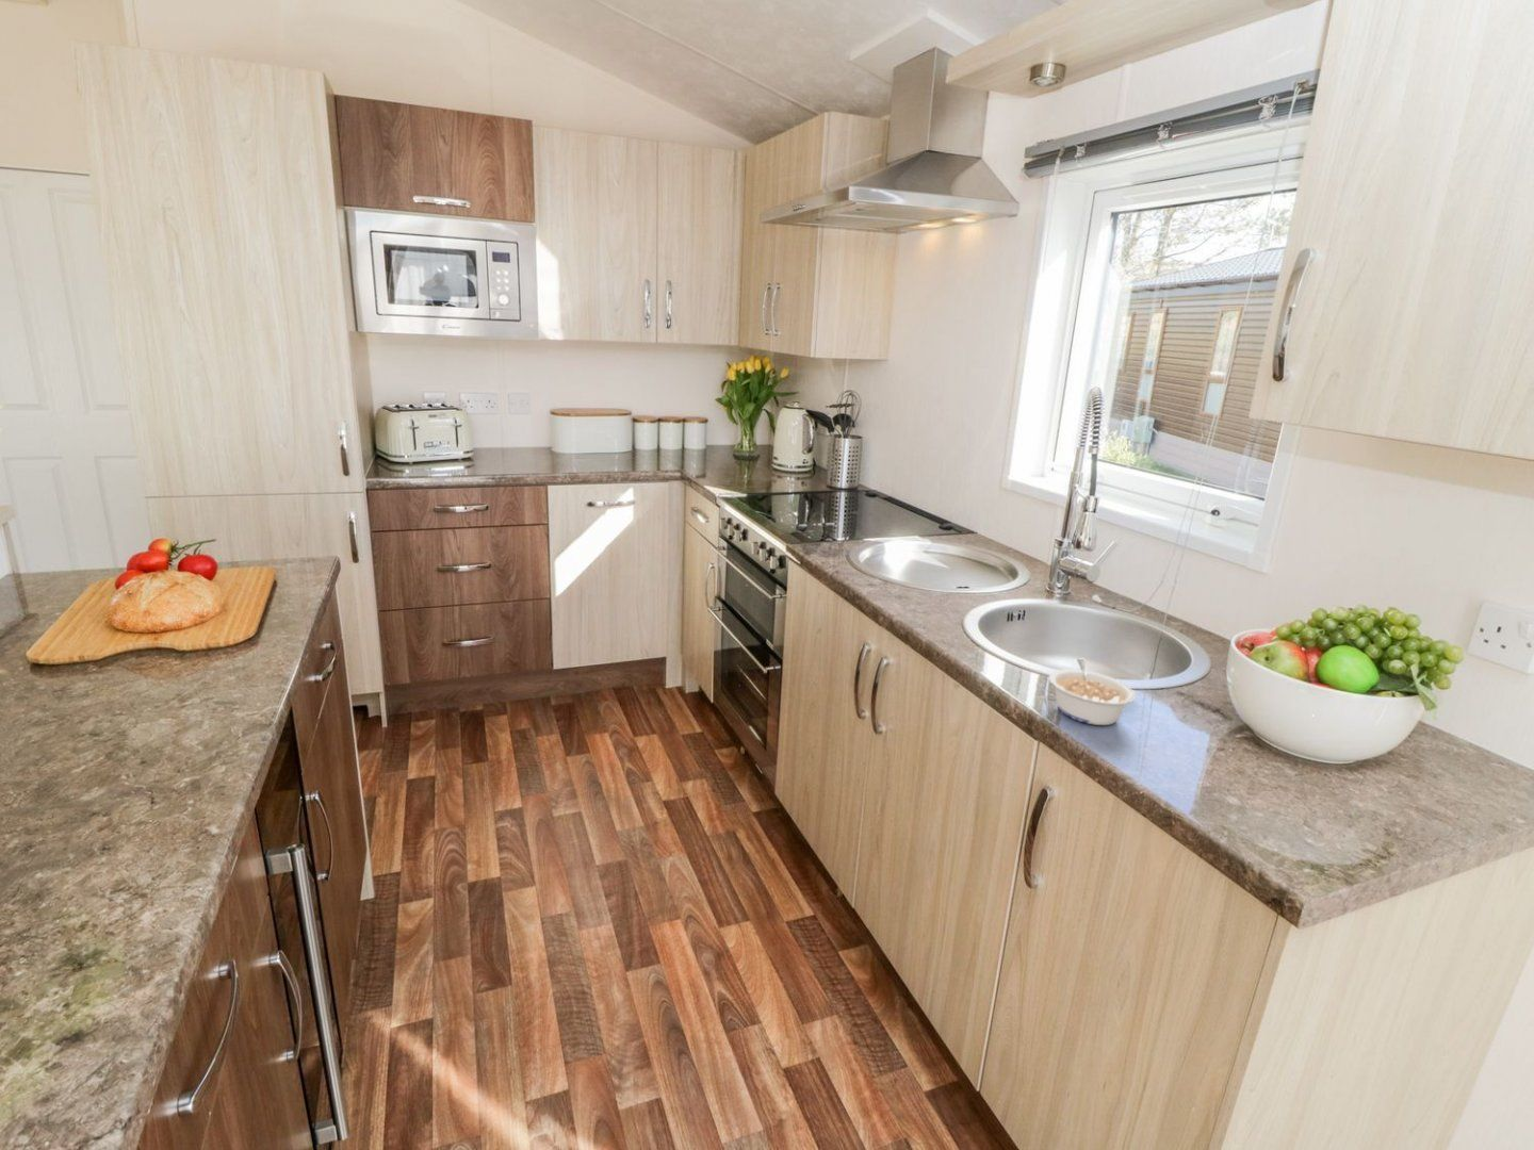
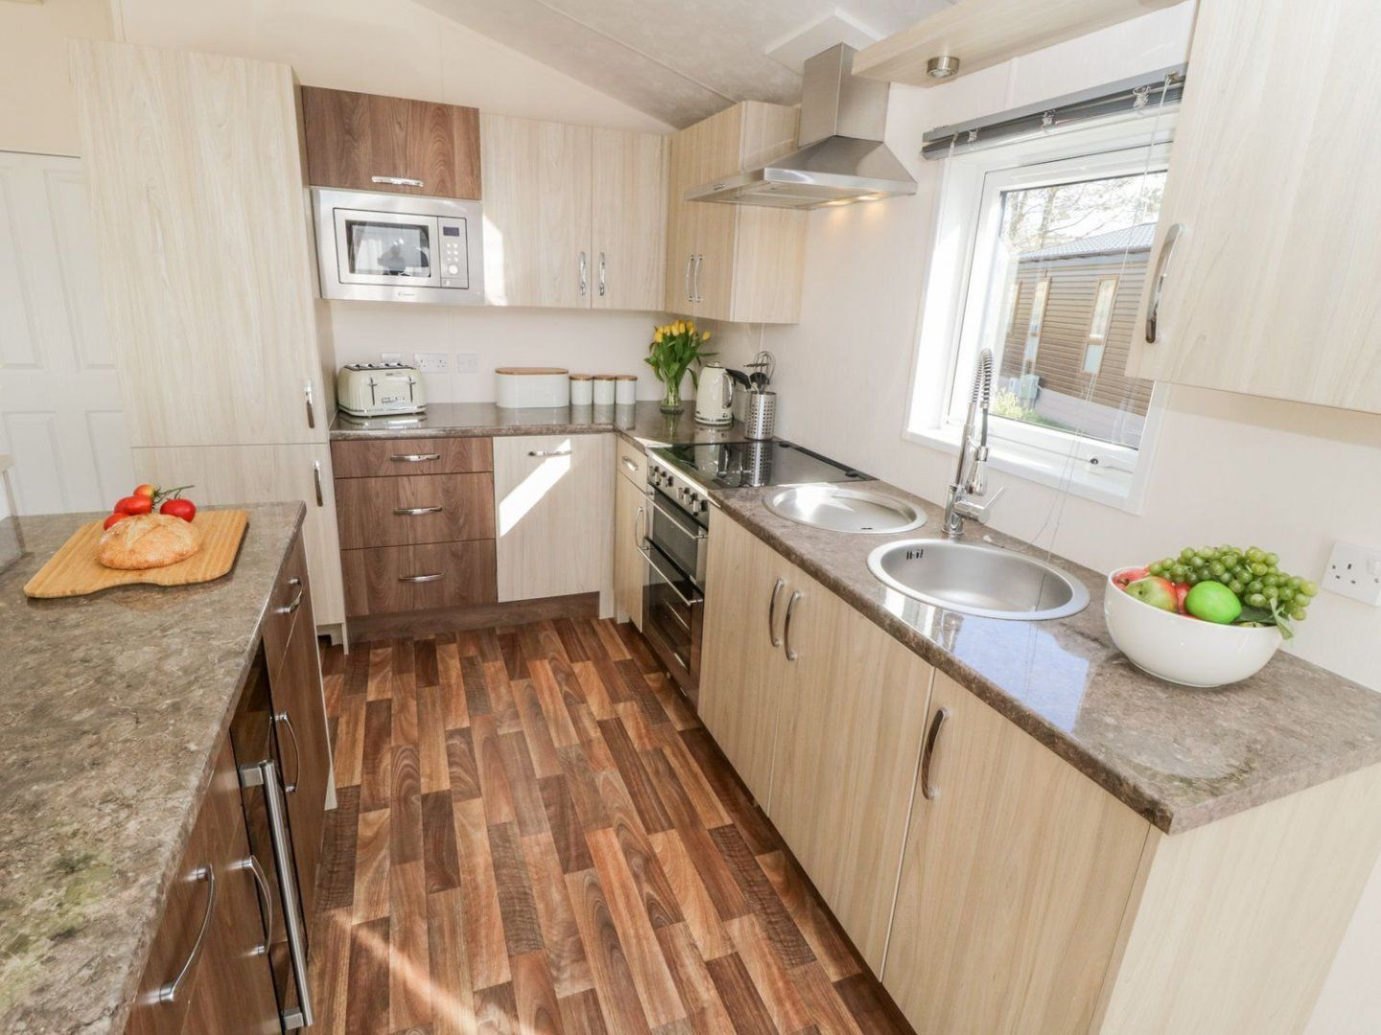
- legume (1087, 695)
